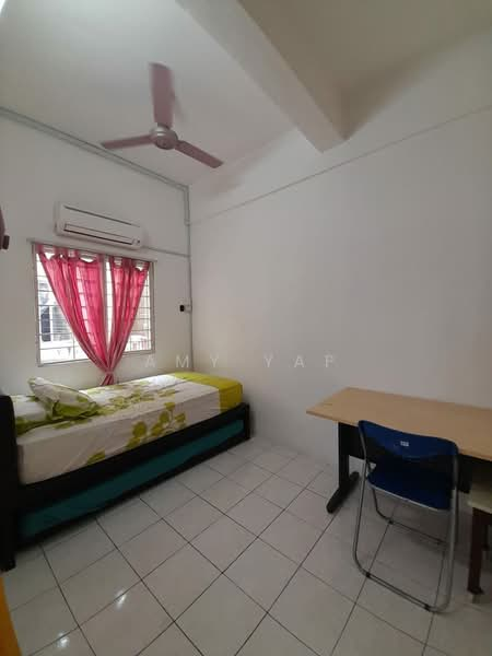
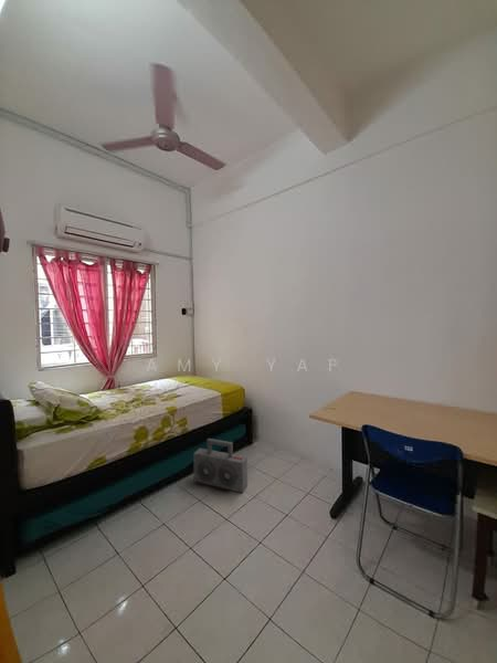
+ speaker (219, 463)
